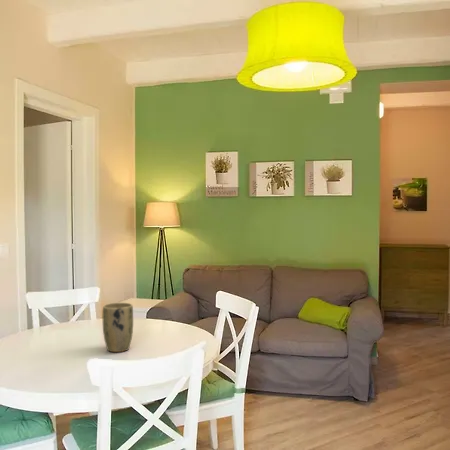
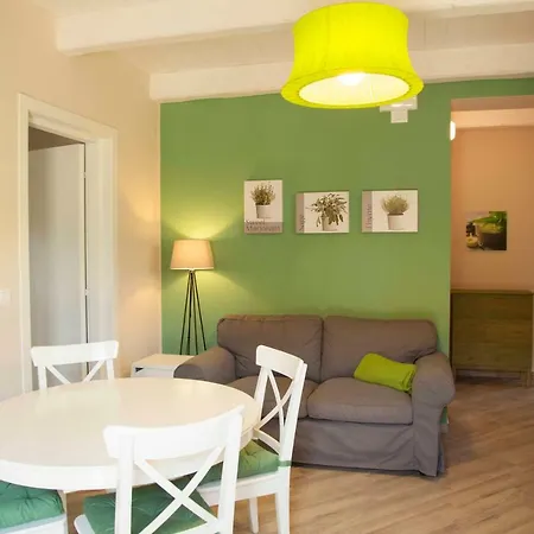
- plant pot (118, 327)
